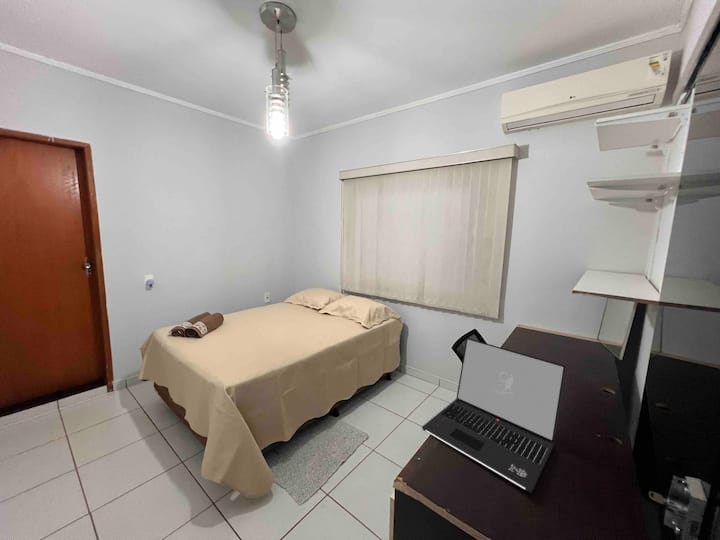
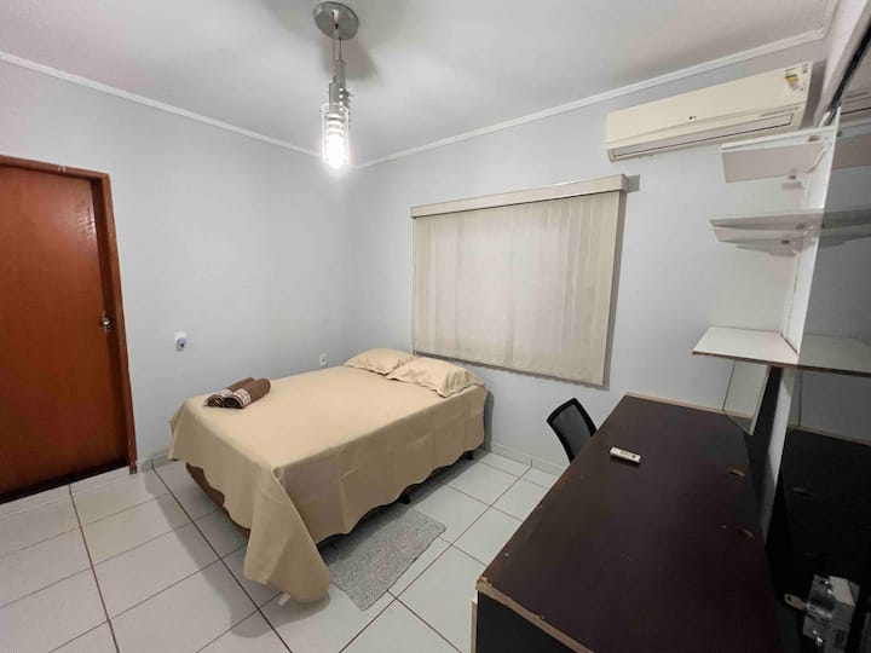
- laptop (491, 399)
